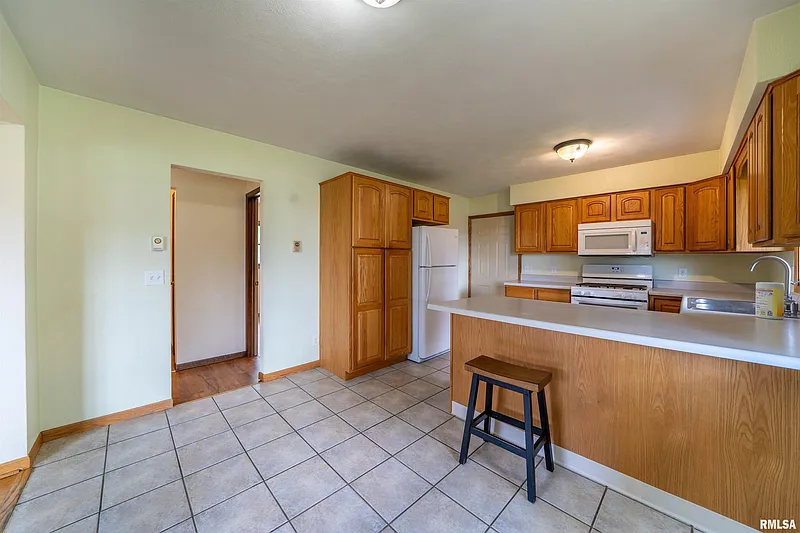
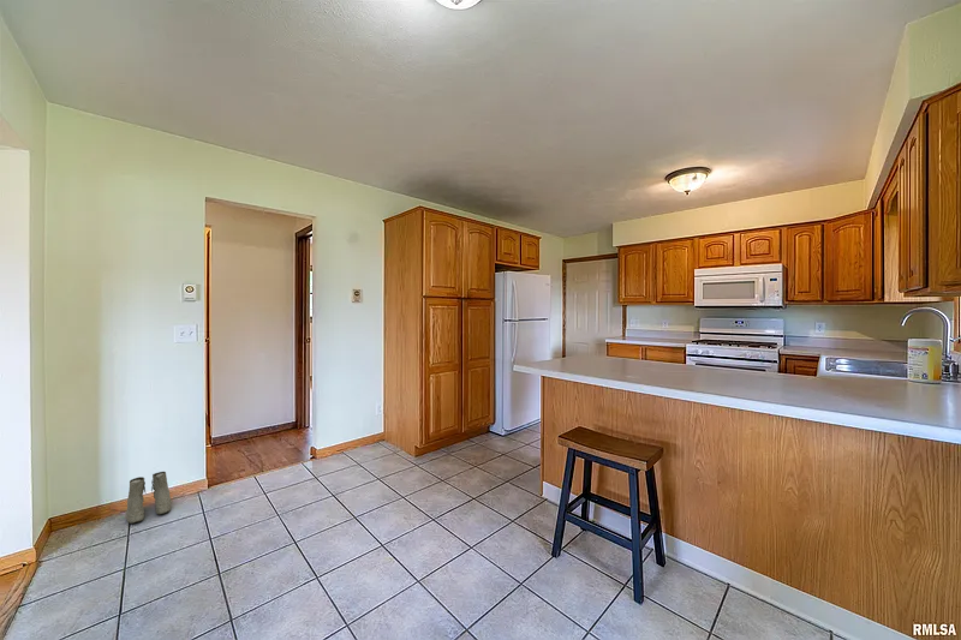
+ boots (151, 491)
